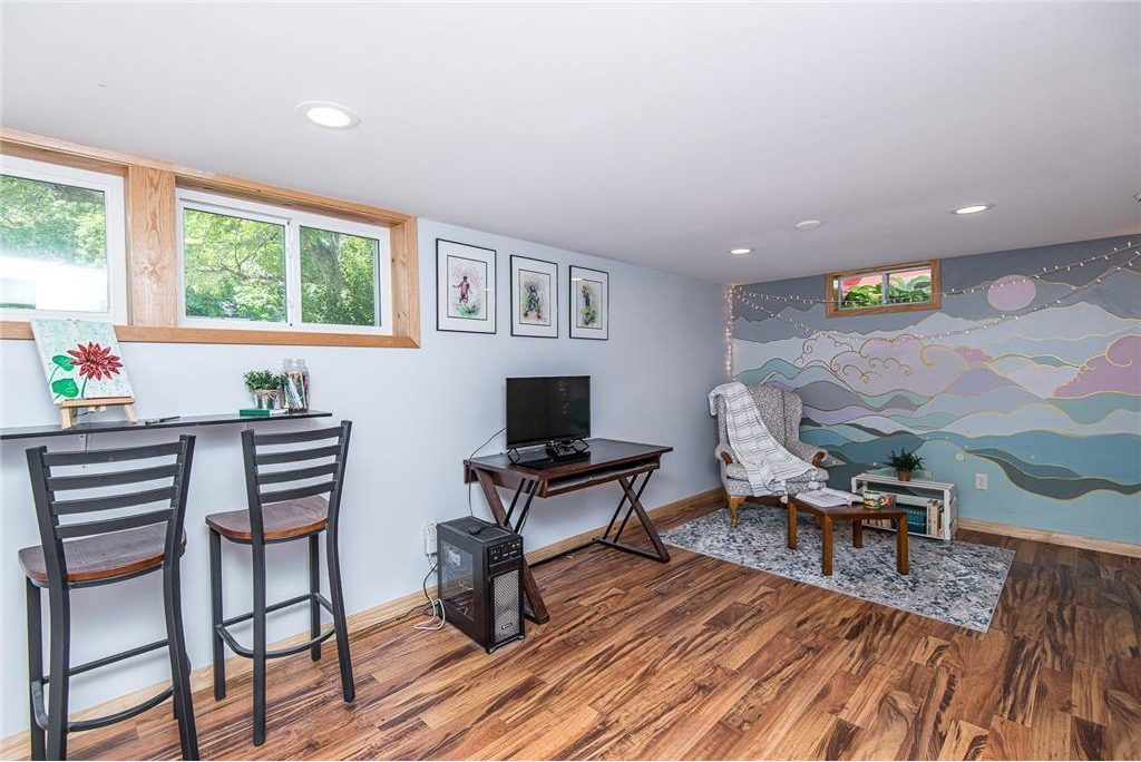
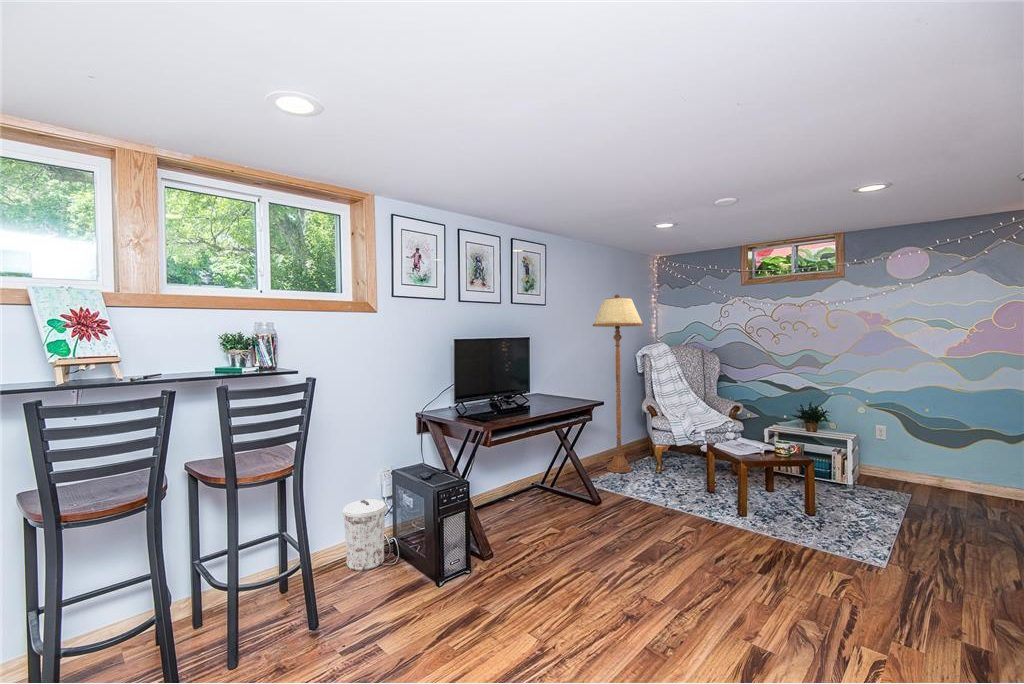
+ trash can (365, 531)
+ floor lamp (618, 381)
